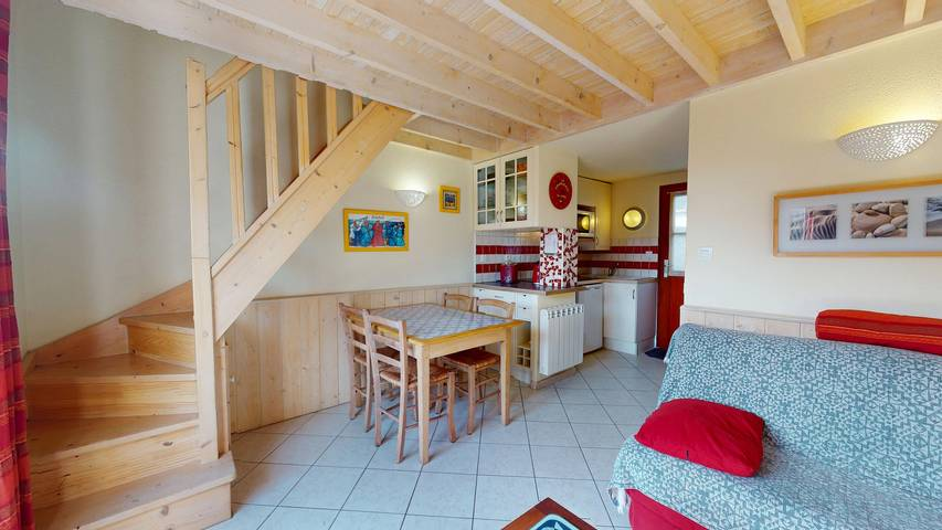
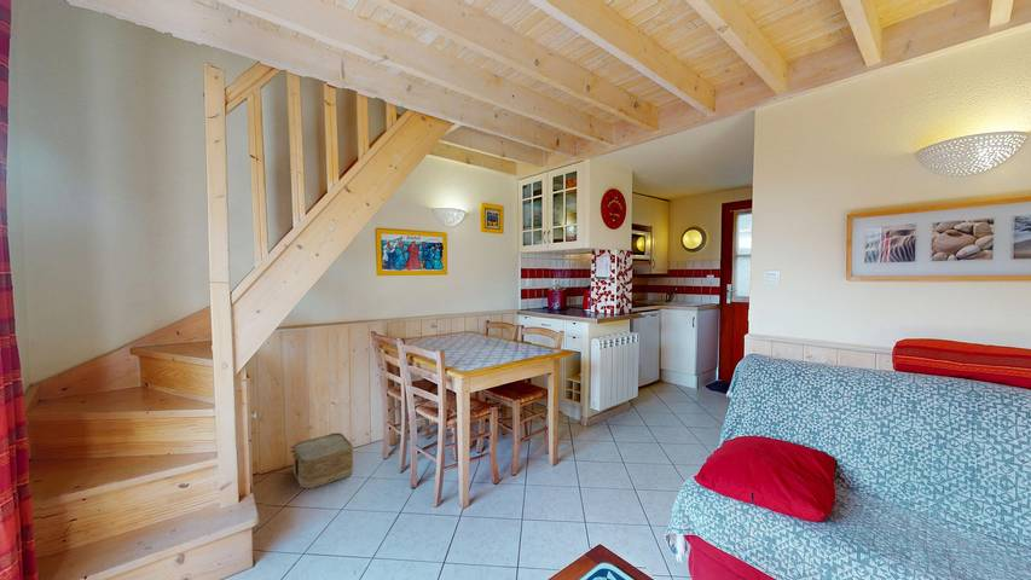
+ woven basket (322, 458)
